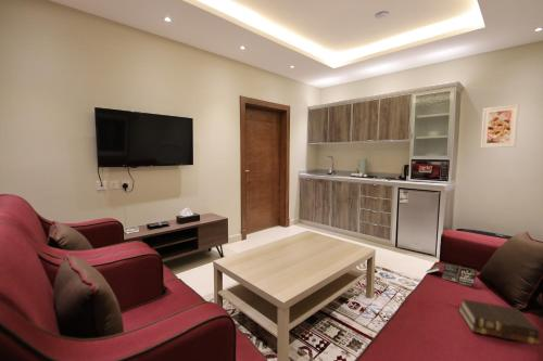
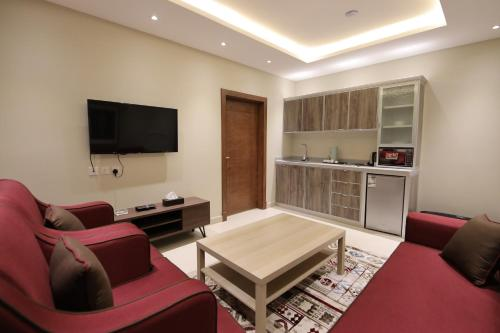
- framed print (498, 127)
- paperback book (451, 271)
- bible (495, 319)
